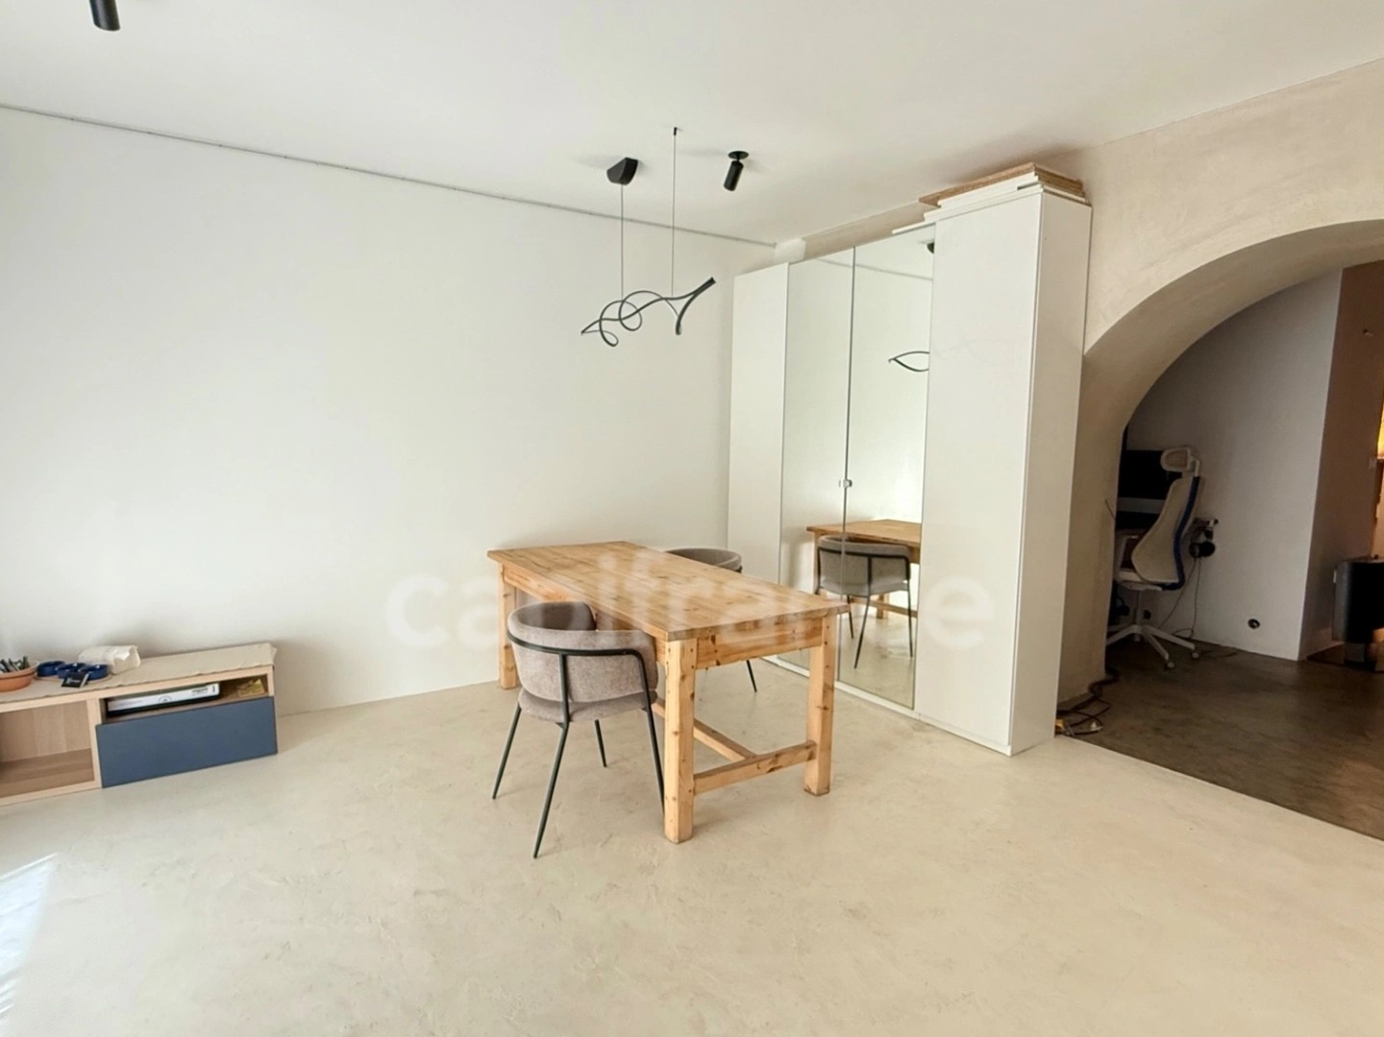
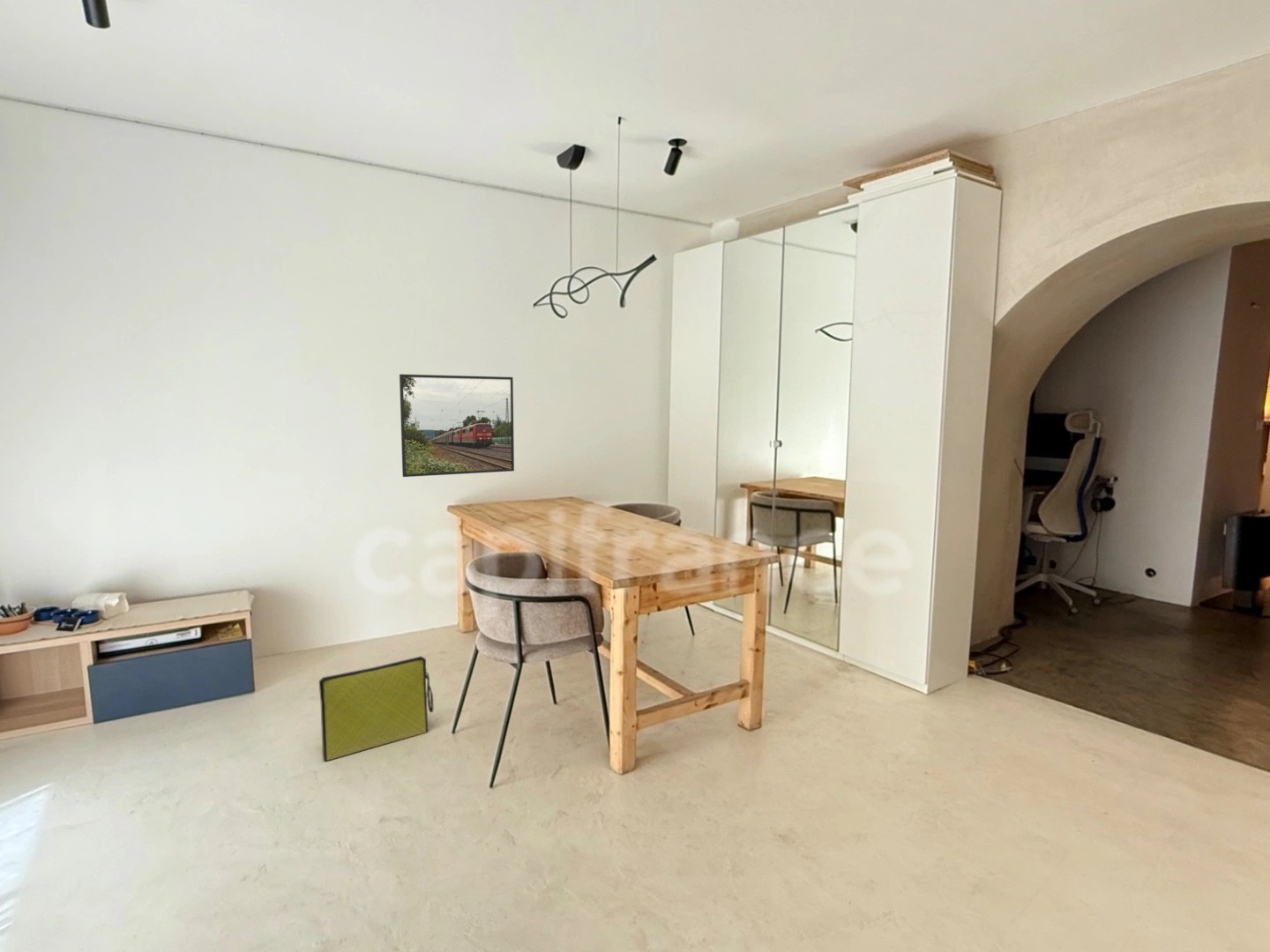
+ bag (377, 704)
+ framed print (459, 425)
